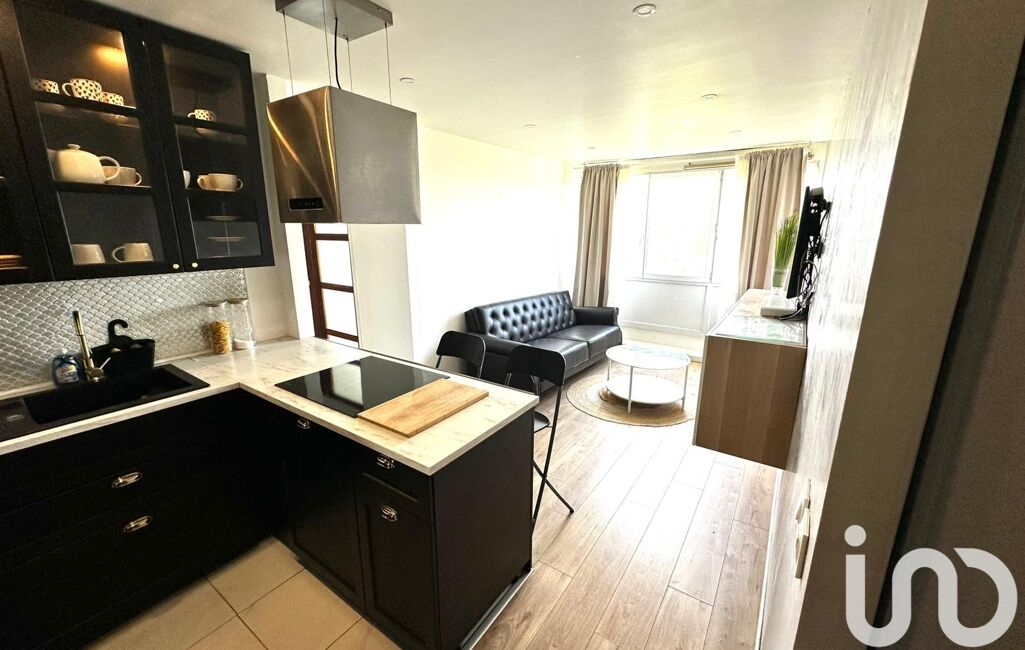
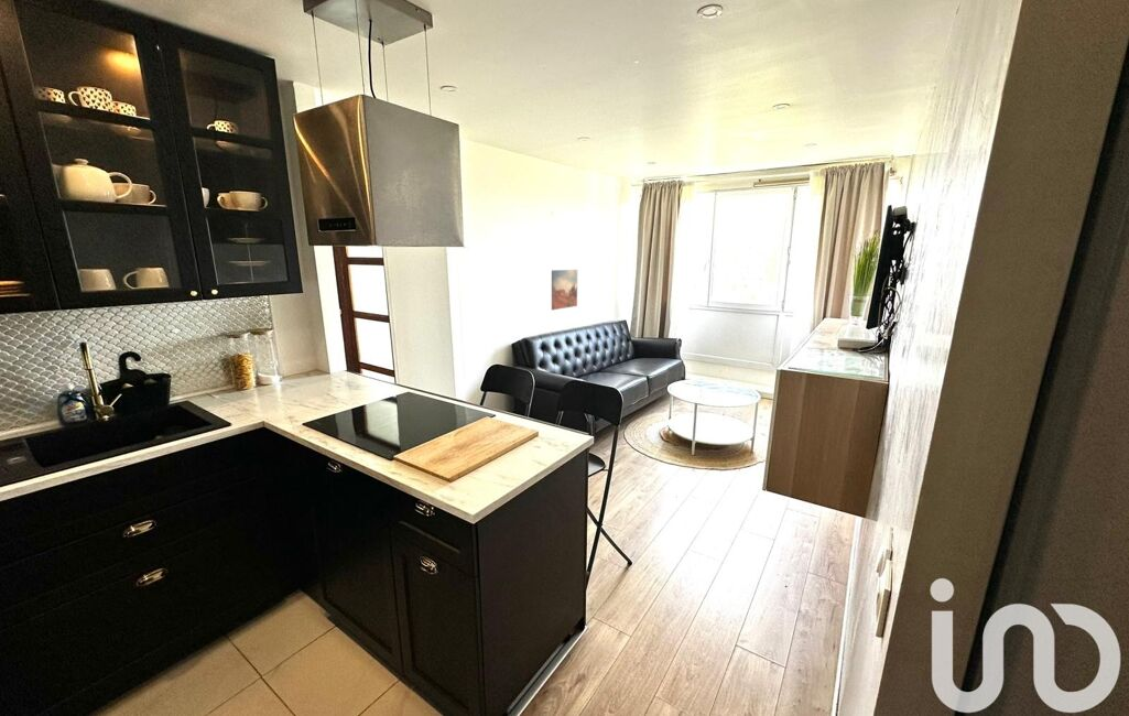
+ wall art (564, 289)
